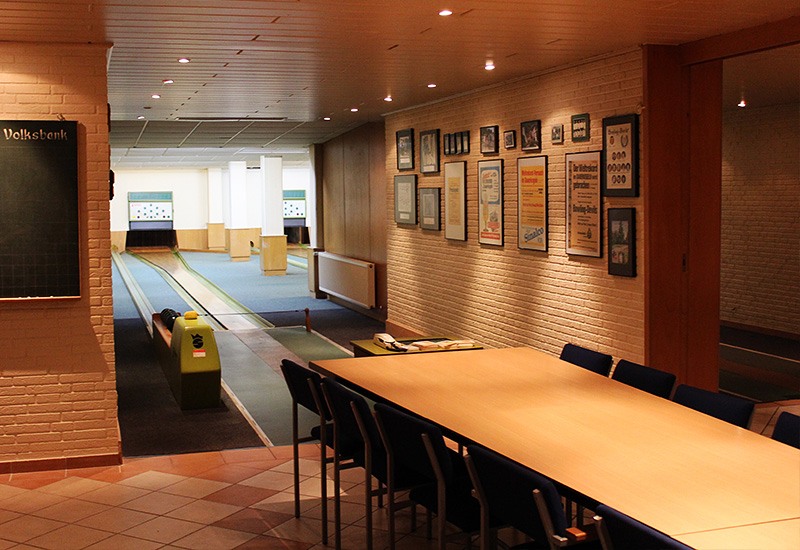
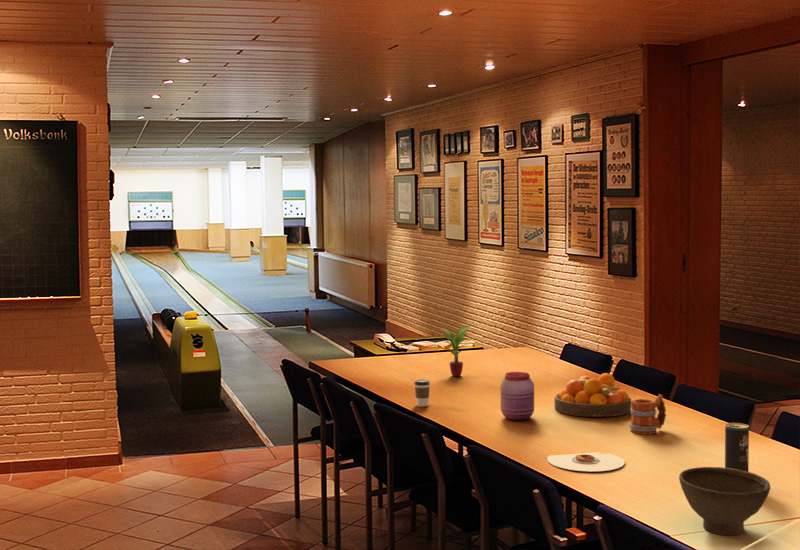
+ potted plant (459, 351)
+ plate (585, 458)
+ bowl (723, 503)
+ jar (517, 395)
+ fruit bowl (592, 392)
+ coffee cup (422, 392)
+ mug (648, 413)
+ beverage can (736, 454)
